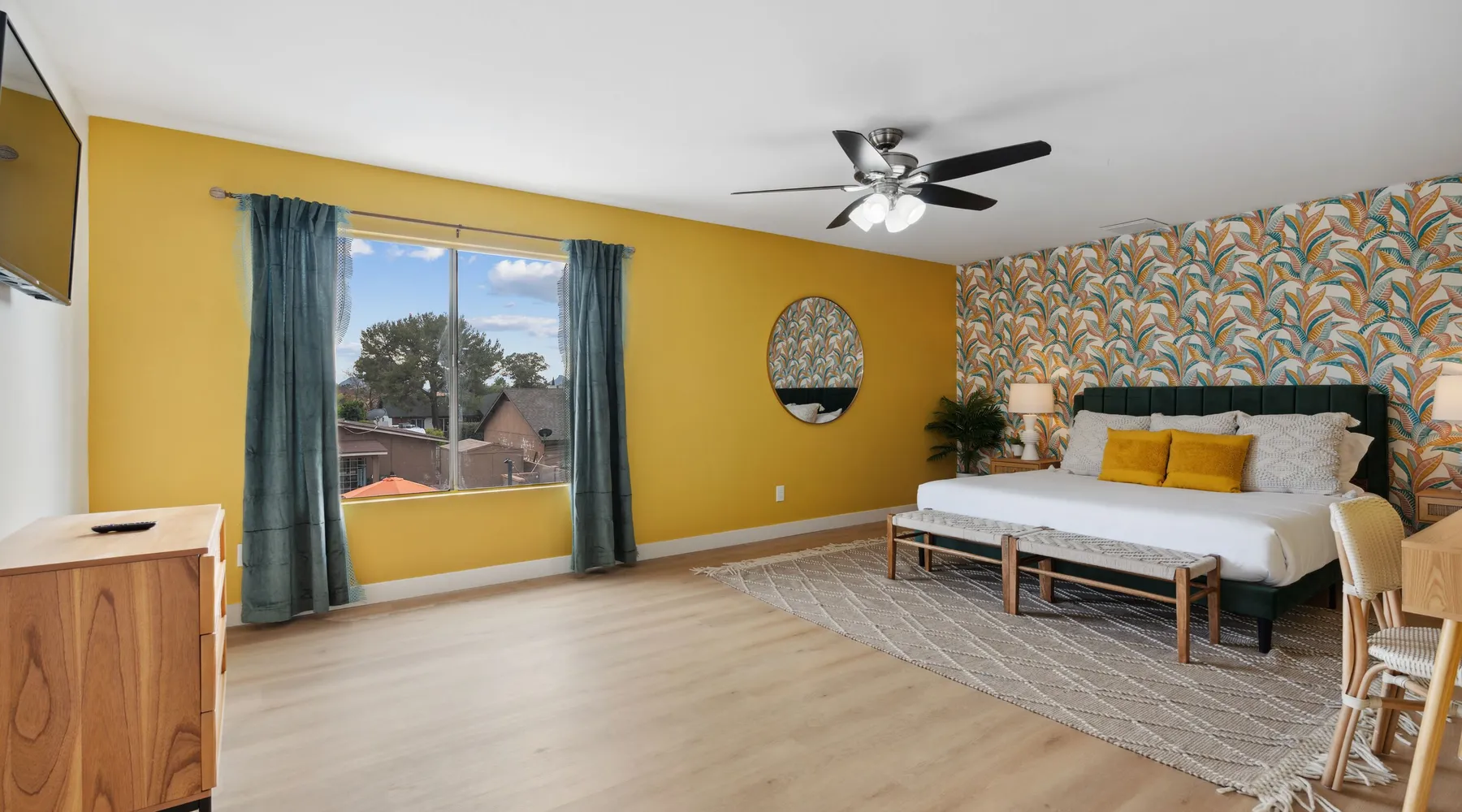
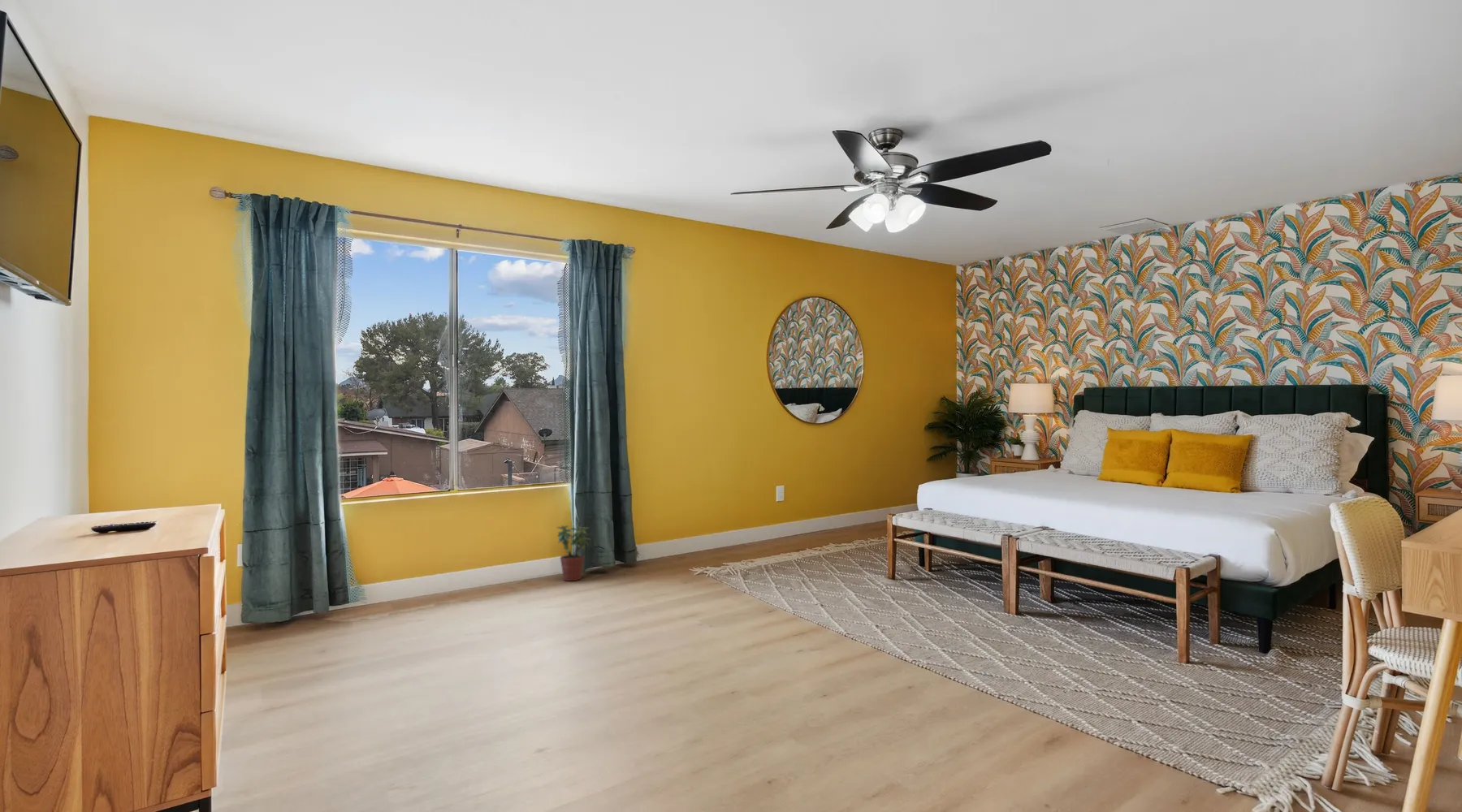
+ potted plant (569, 551)
